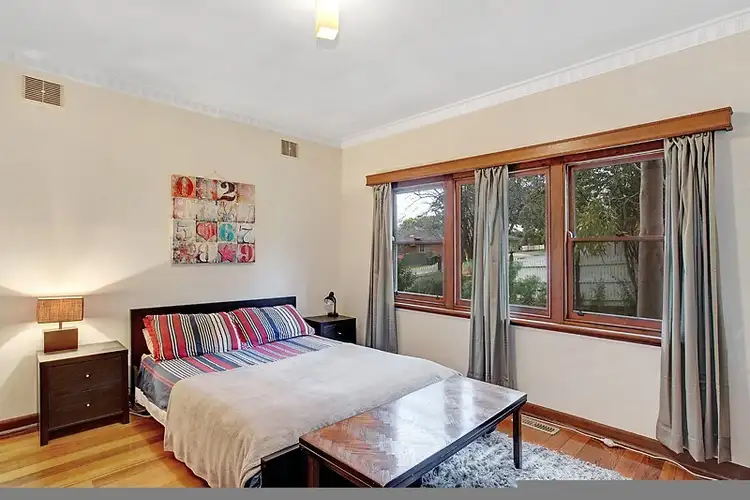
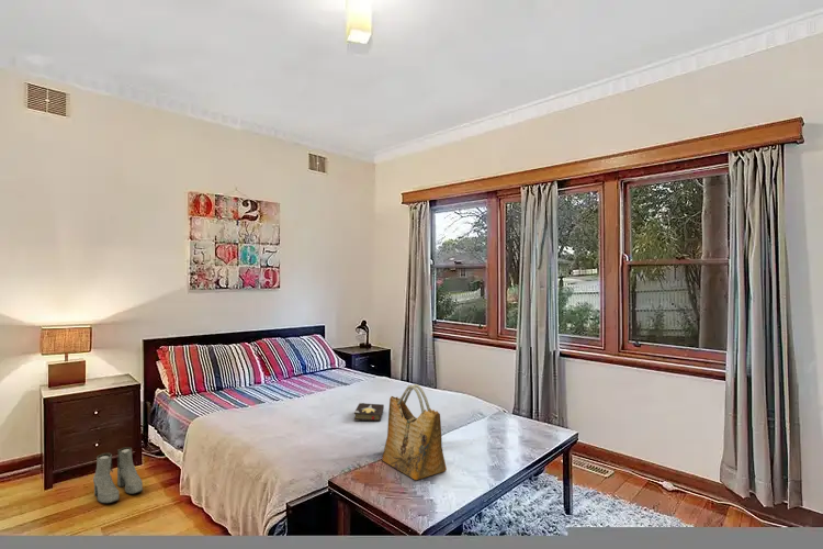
+ hardback book (369, 411)
+ boots (117, 472)
+ grocery bag (413, 425)
